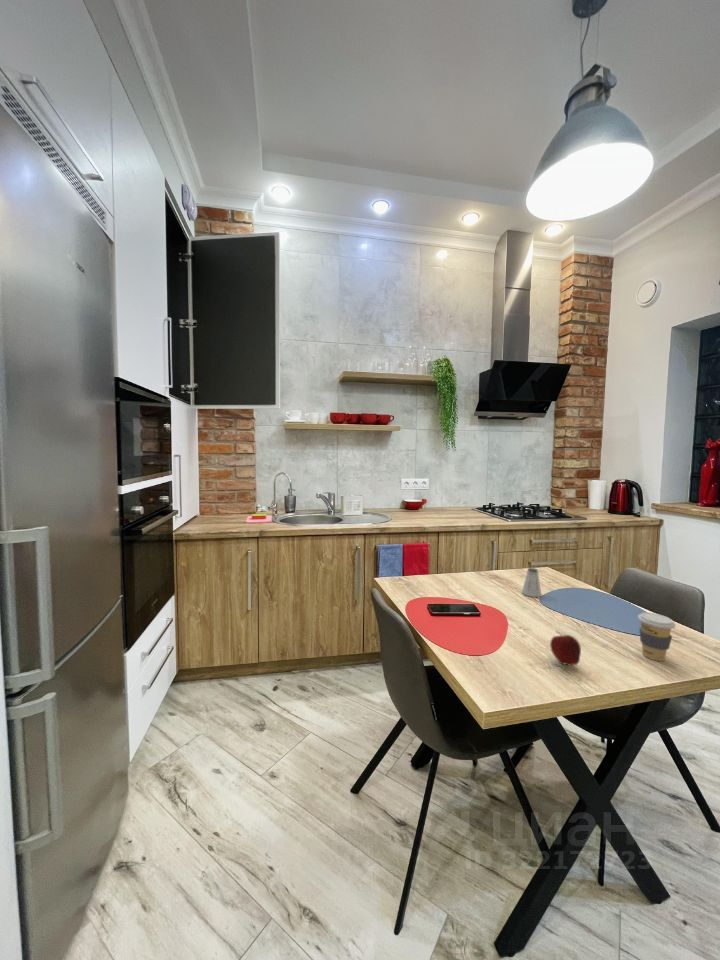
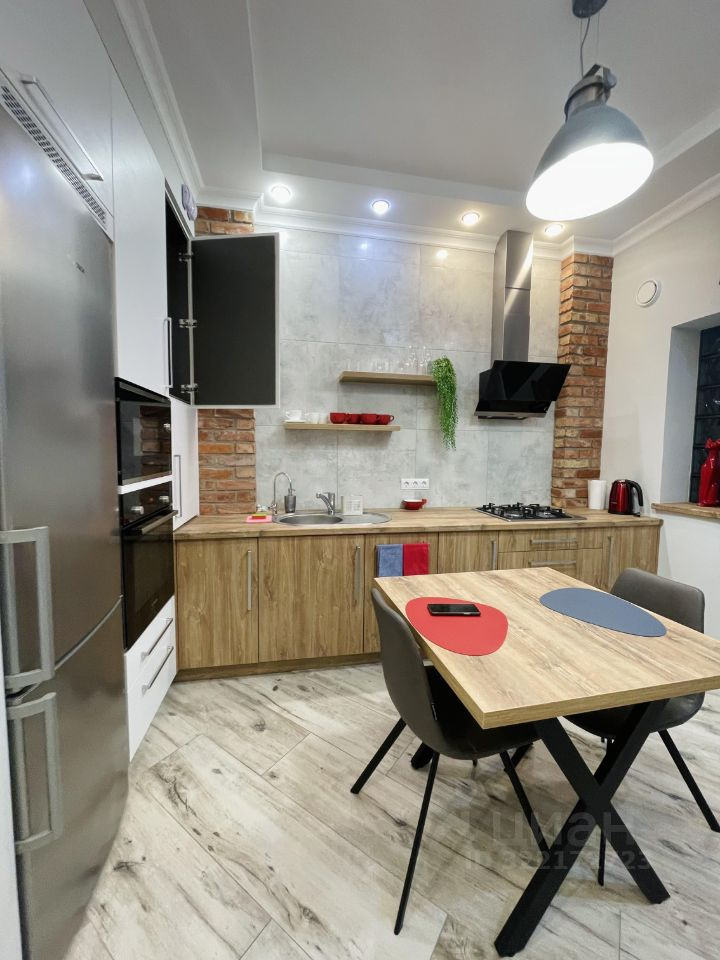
- coffee cup (655, 636)
- apple (565, 649)
- saltshaker (532, 581)
